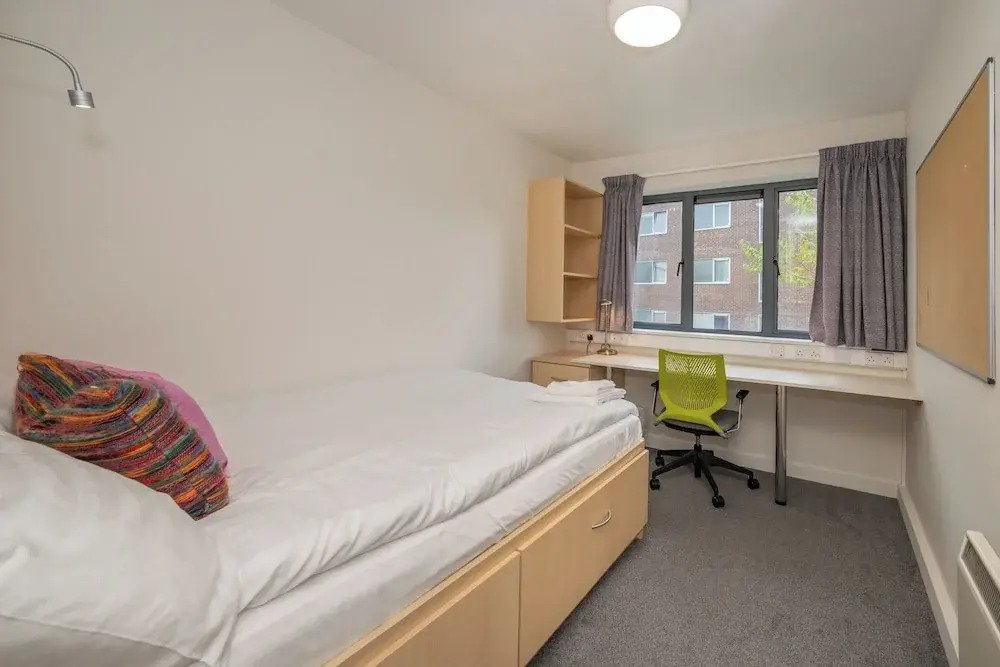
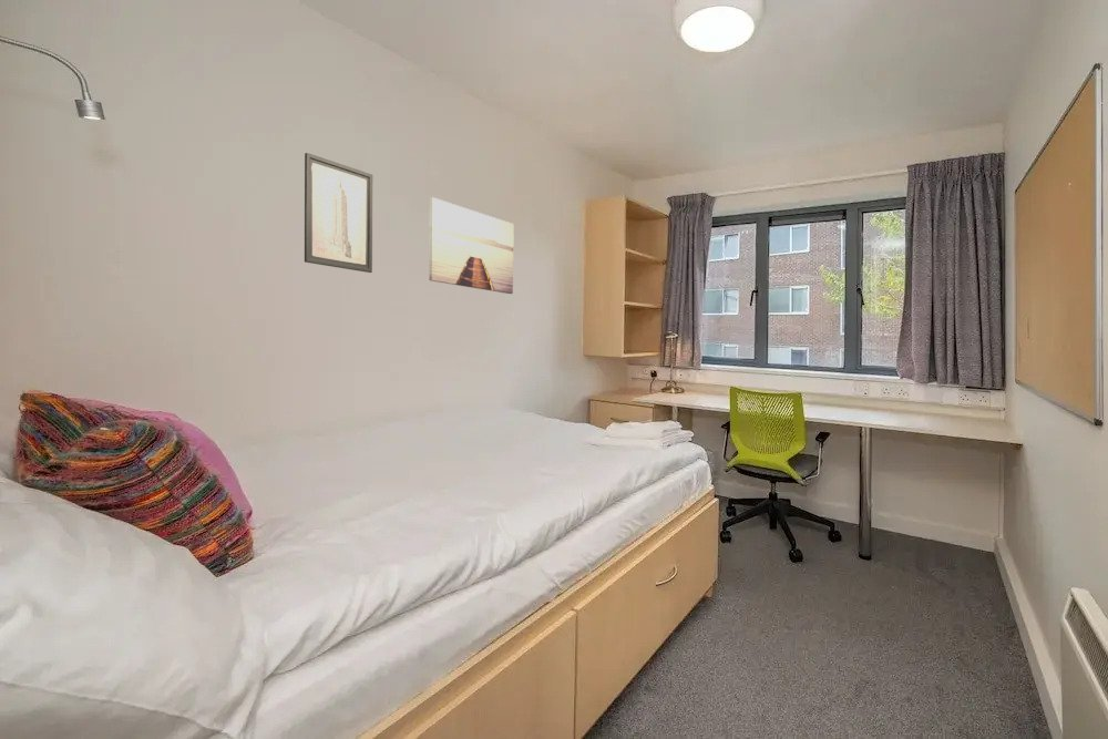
+ wall art (340, 216)
+ wall art (474, 249)
